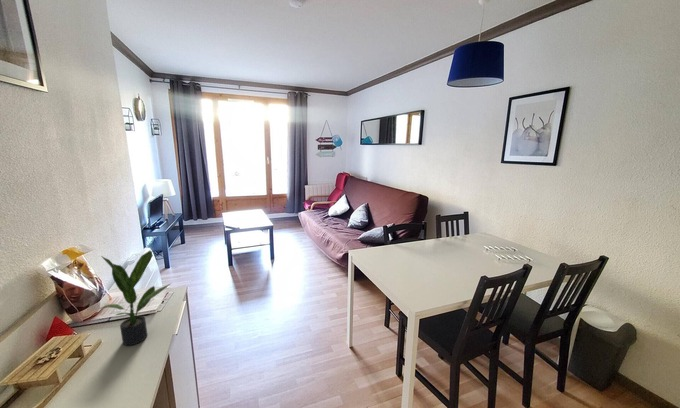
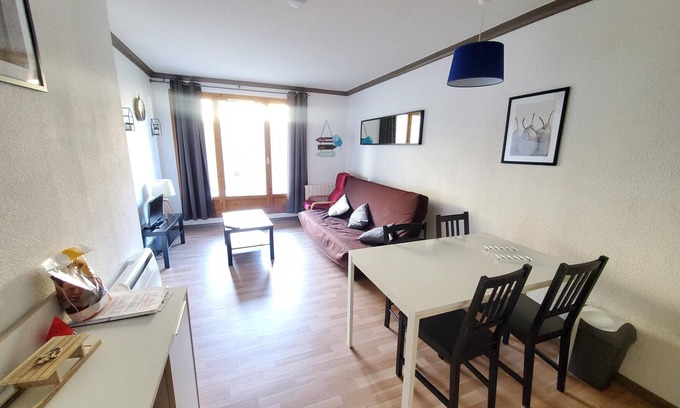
- potted plant (135, 293)
